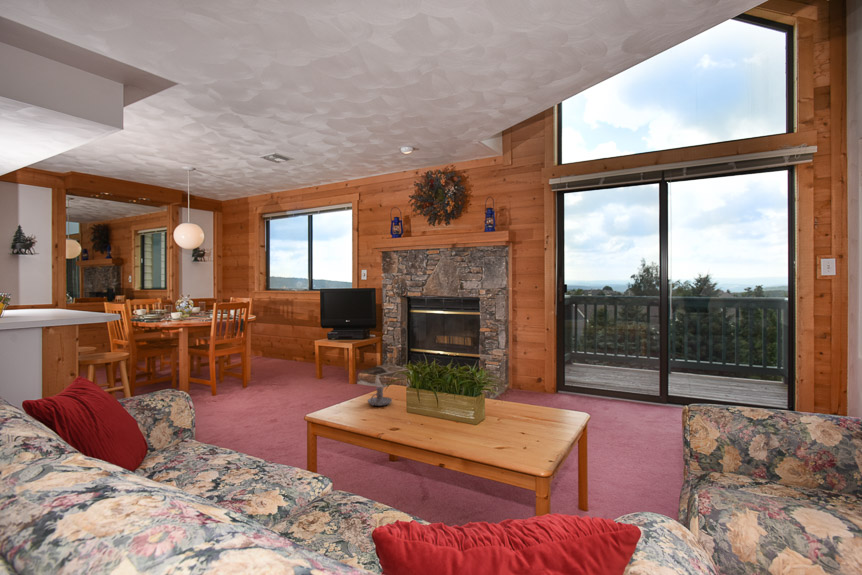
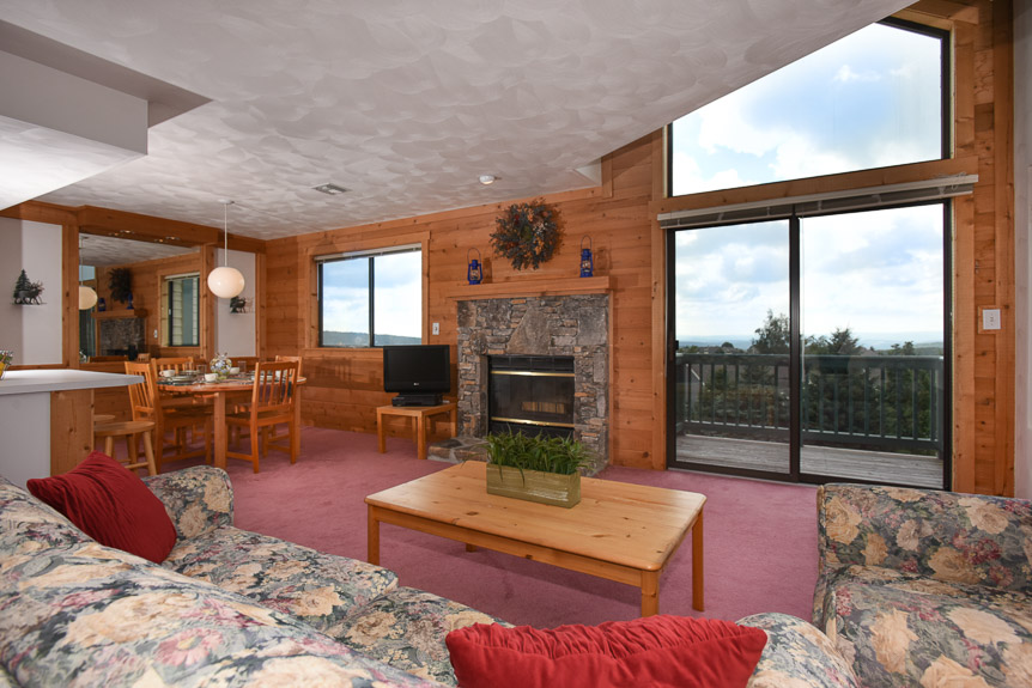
- candle holder (378, 396)
